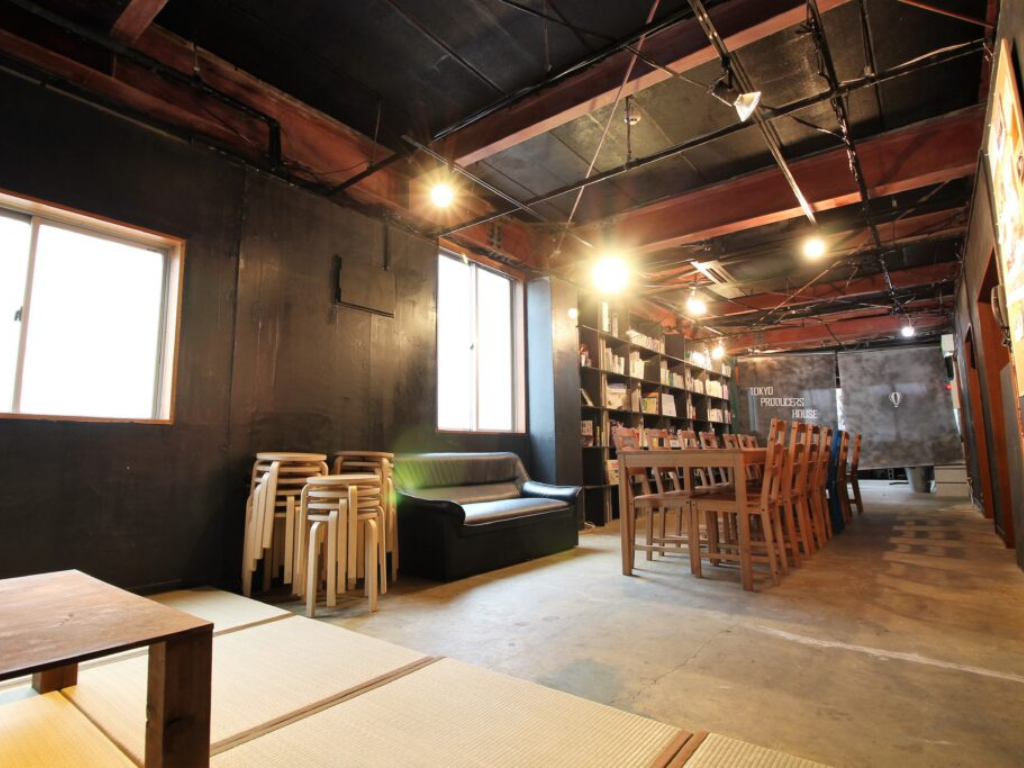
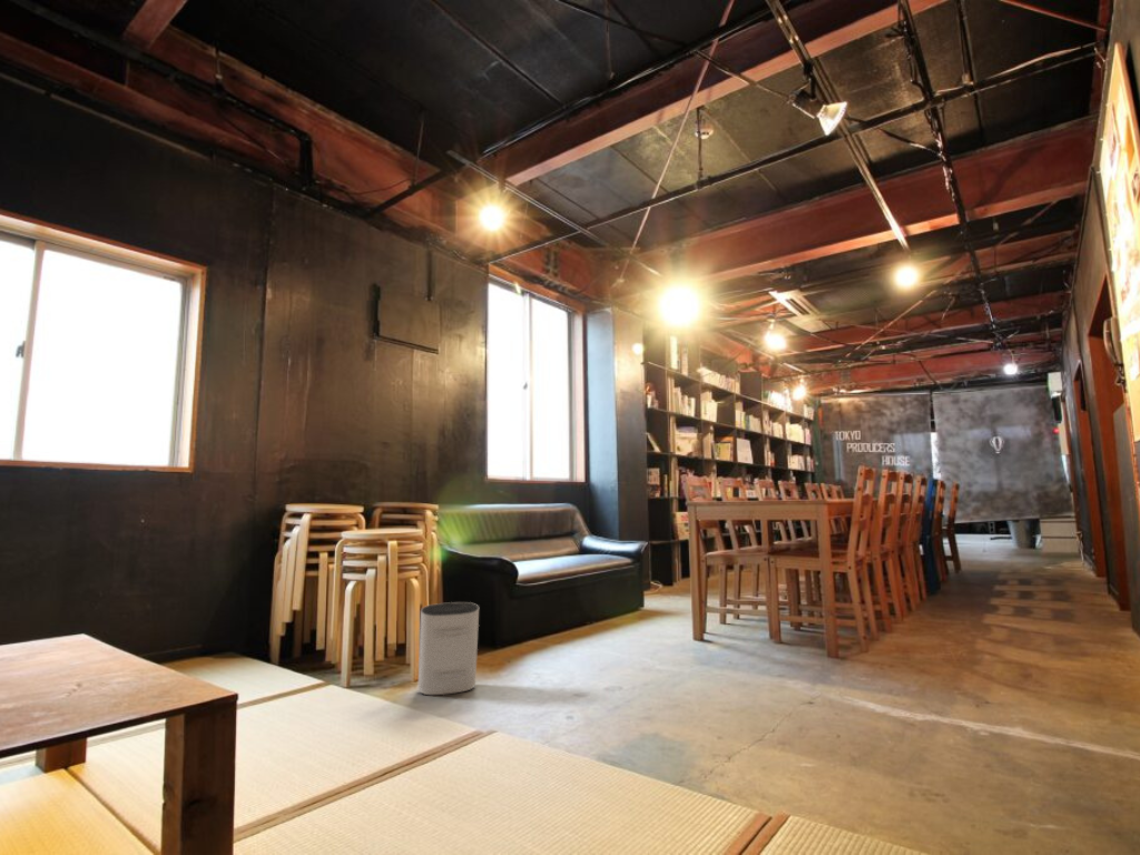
+ air purifier (449, 647)
